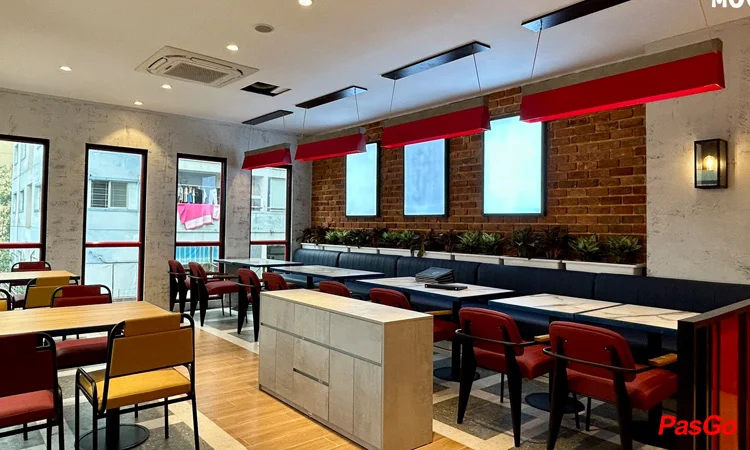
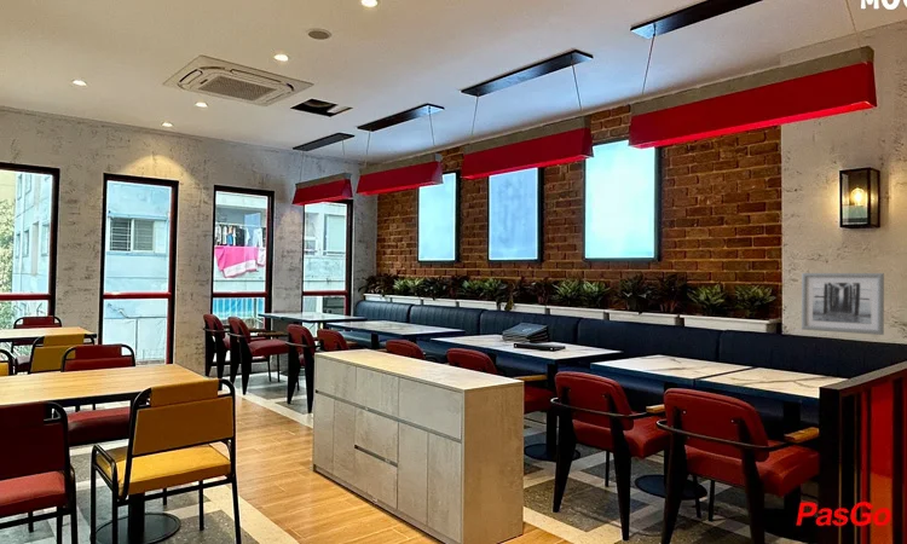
+ wall art (840, 302)
